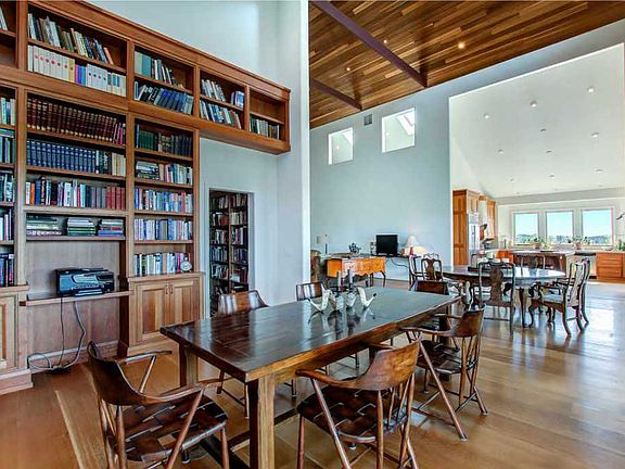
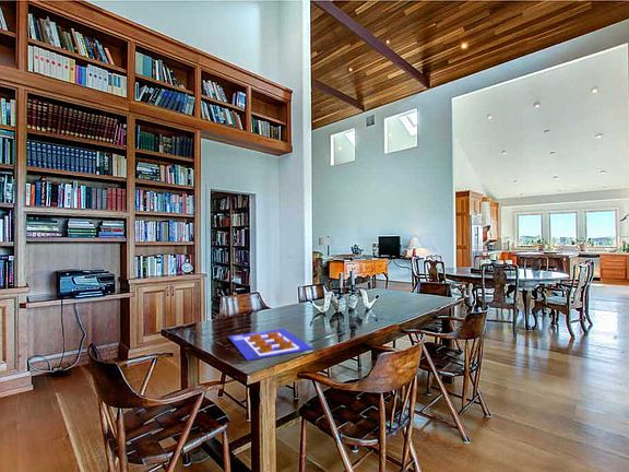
+ poster (268, 339)
